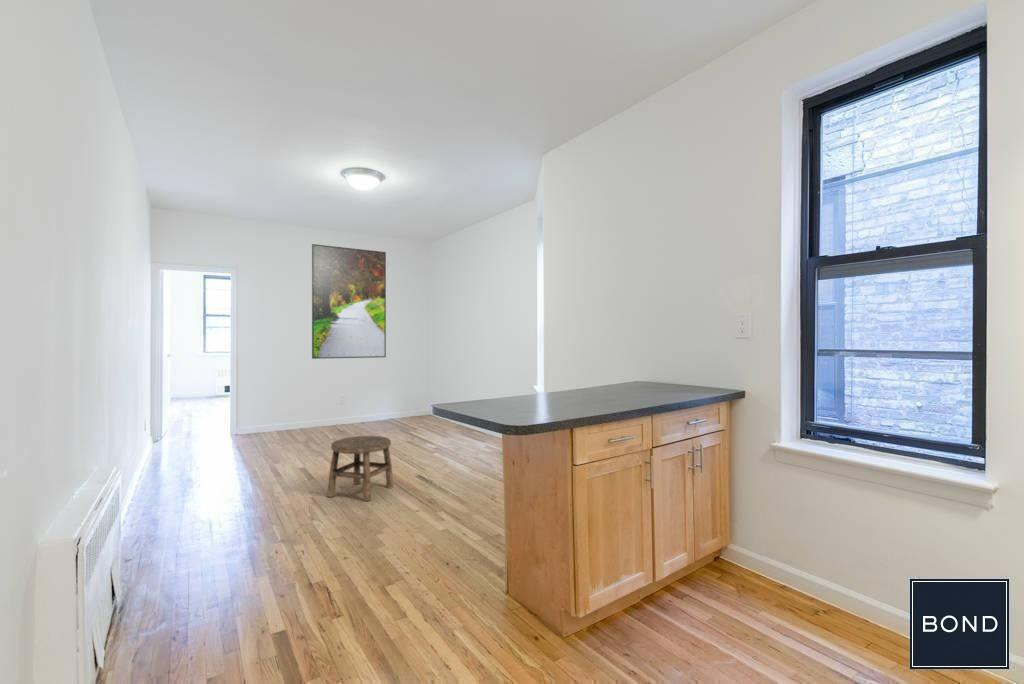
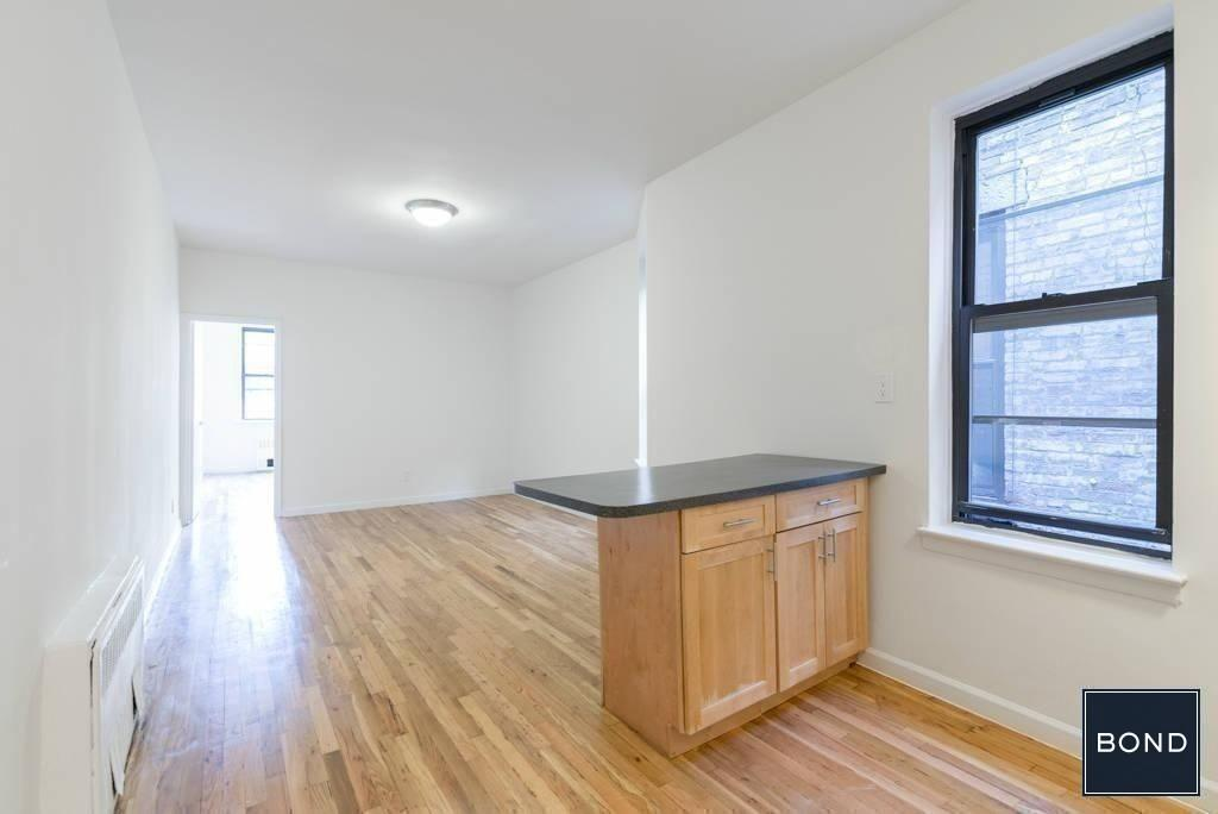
- stool (361, 465)
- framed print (350, 303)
